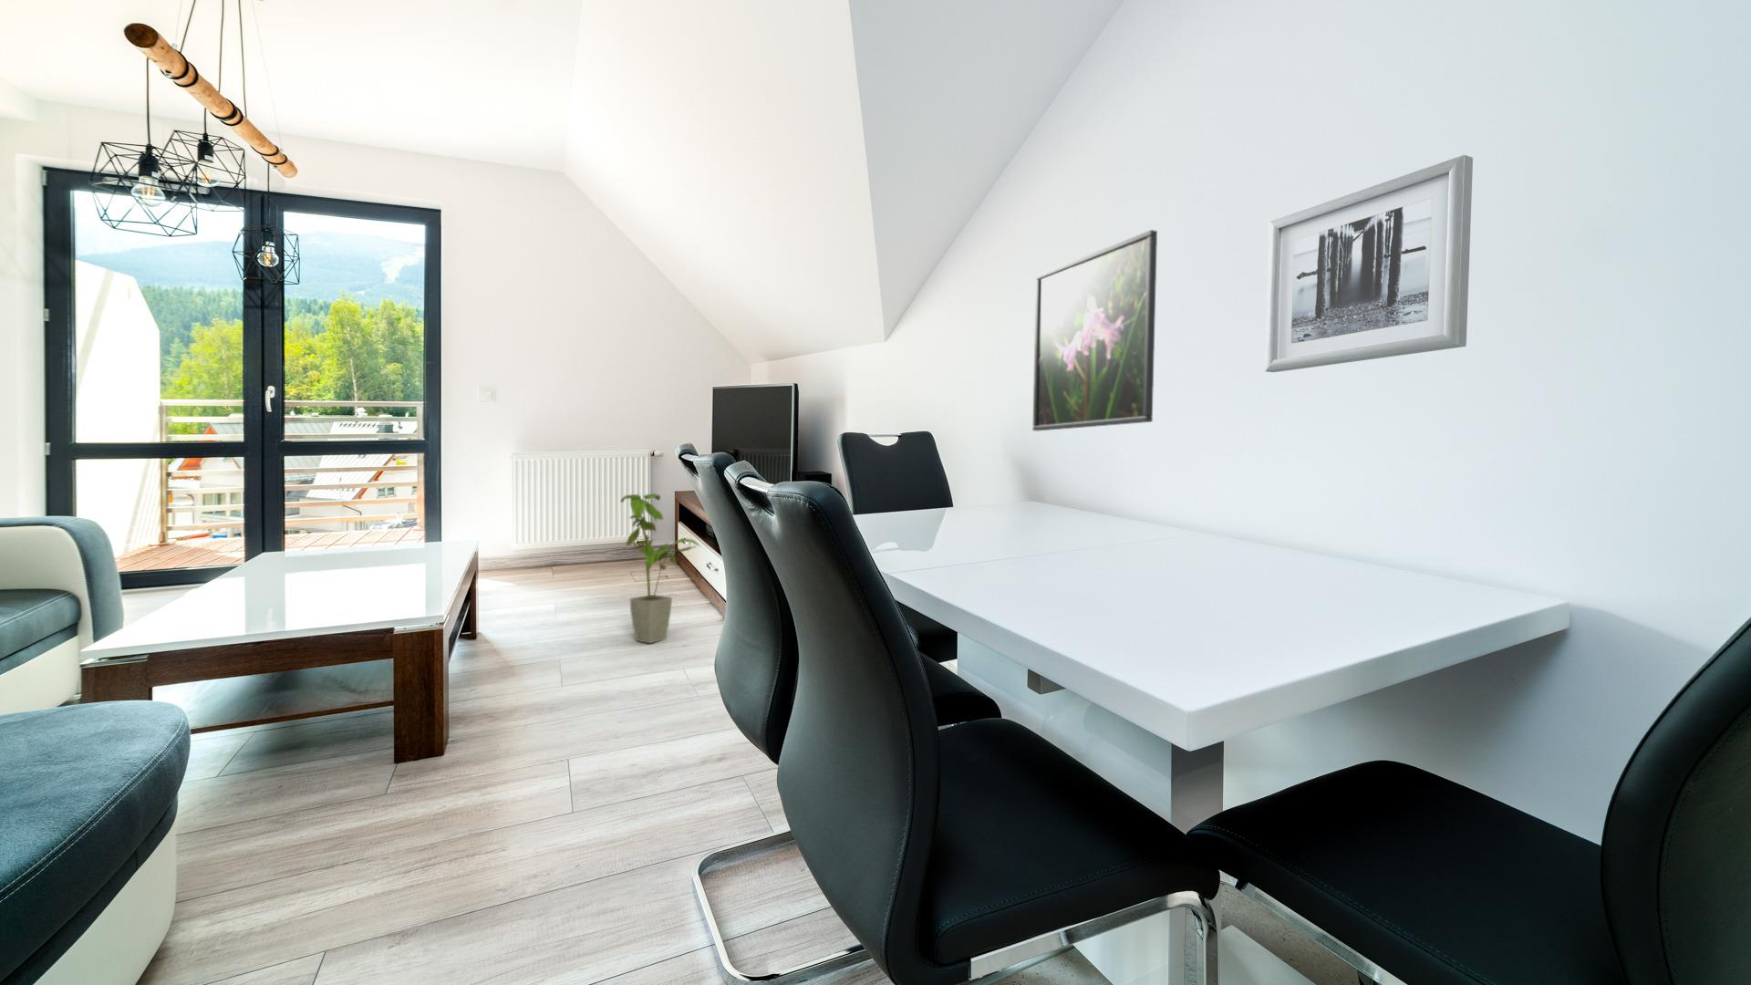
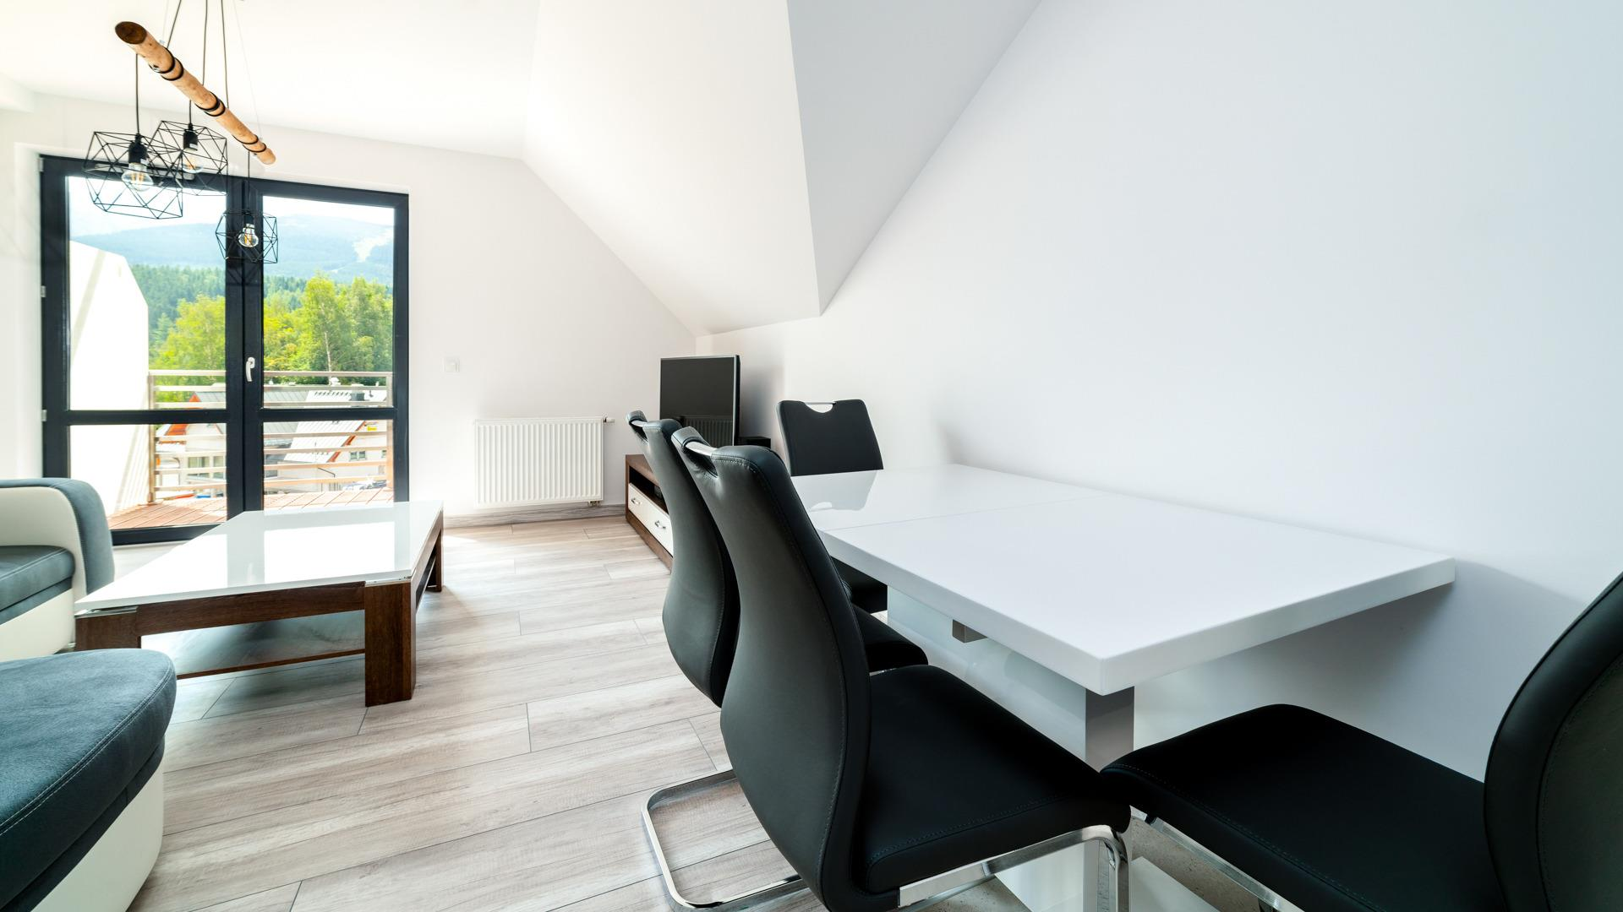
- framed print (1088, 342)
- wall art (1357, 277)
- house plant (651, 568)
